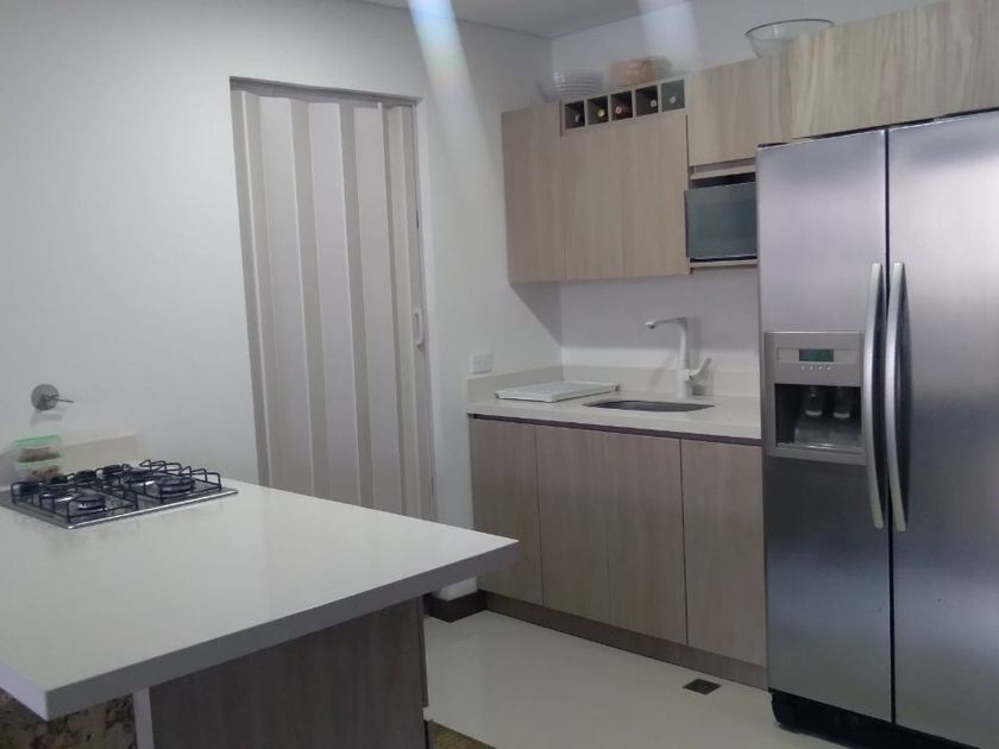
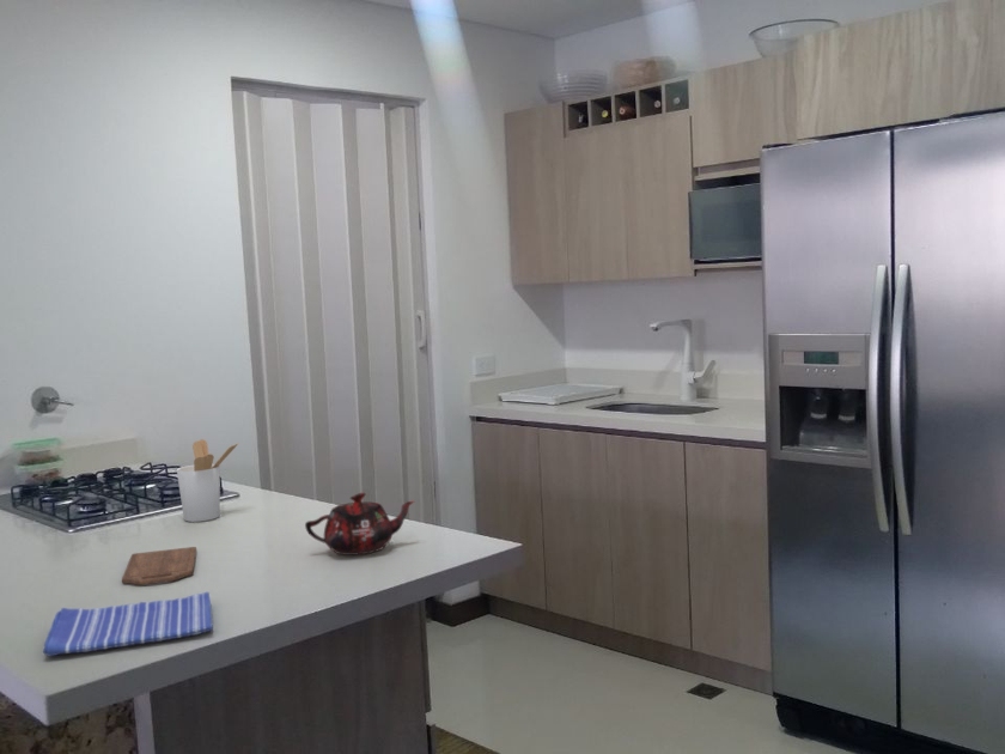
+ cutting board (160, 565)
+ utensil holder (211, 479)
+ dish towel (132, 620)
+ teapot (360, 521)
